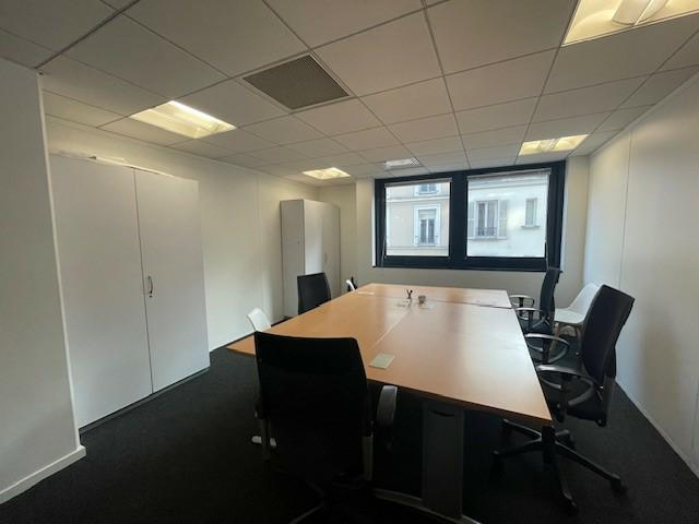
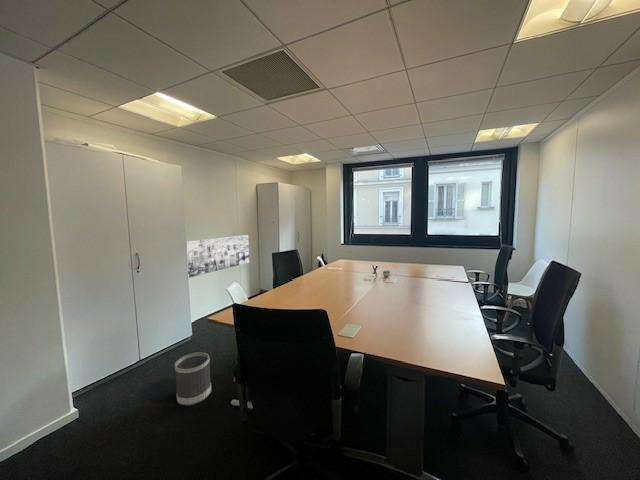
+ wastebasket (193, 377)
+ wall art (215, 254)
